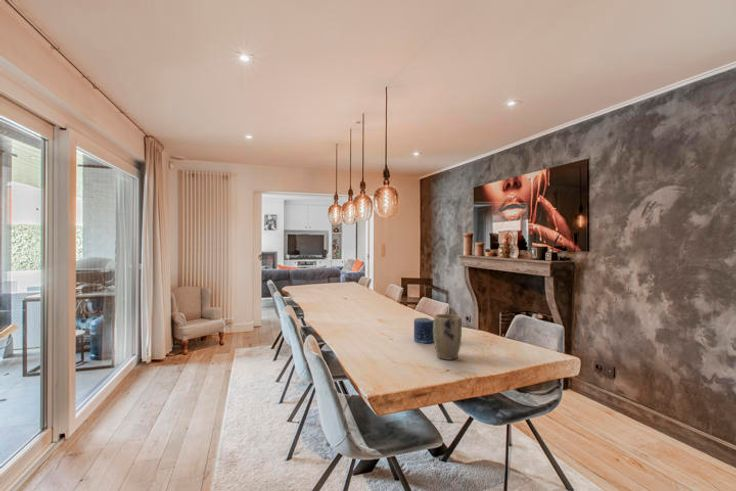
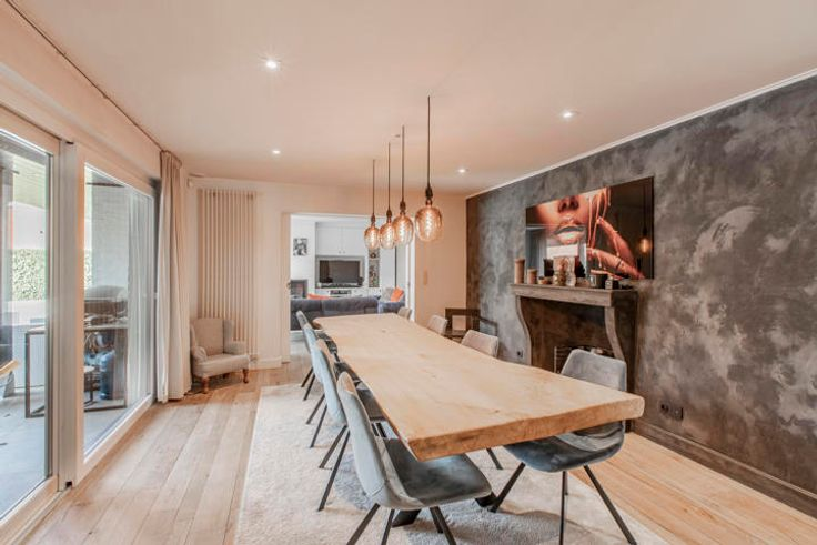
- candle (424, 329)
- plant pot (447, 336)
